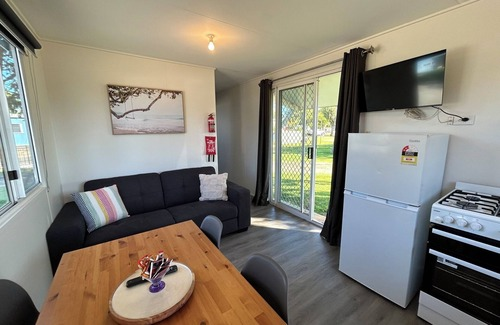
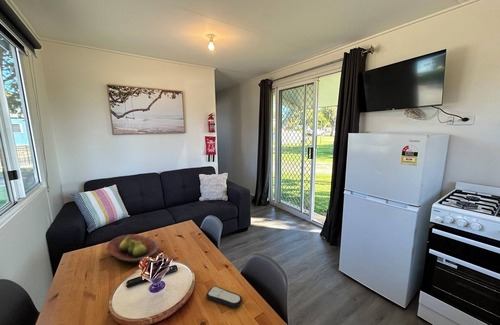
+ remote control (224, 296)
+ fruit bowl (132, 246)
